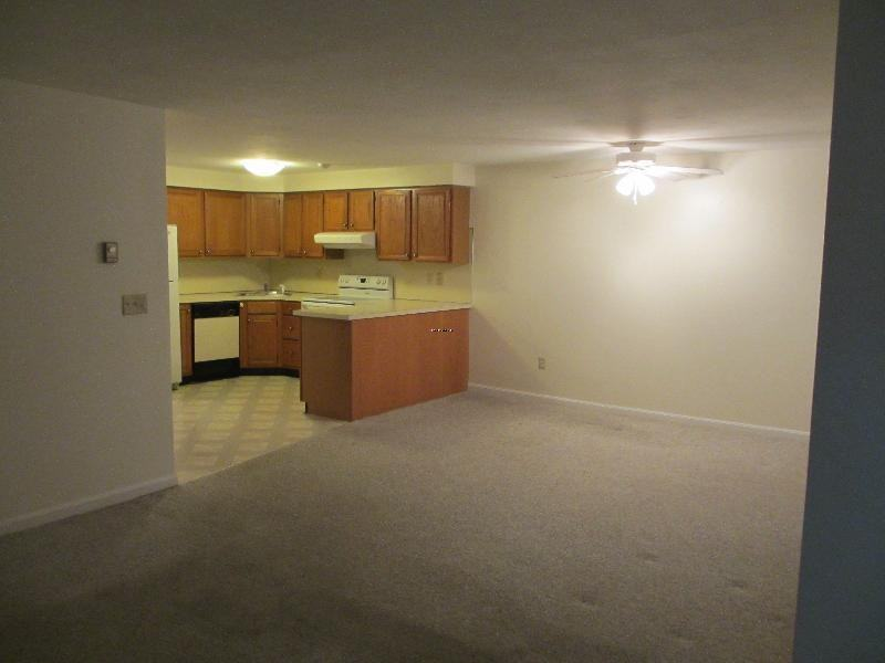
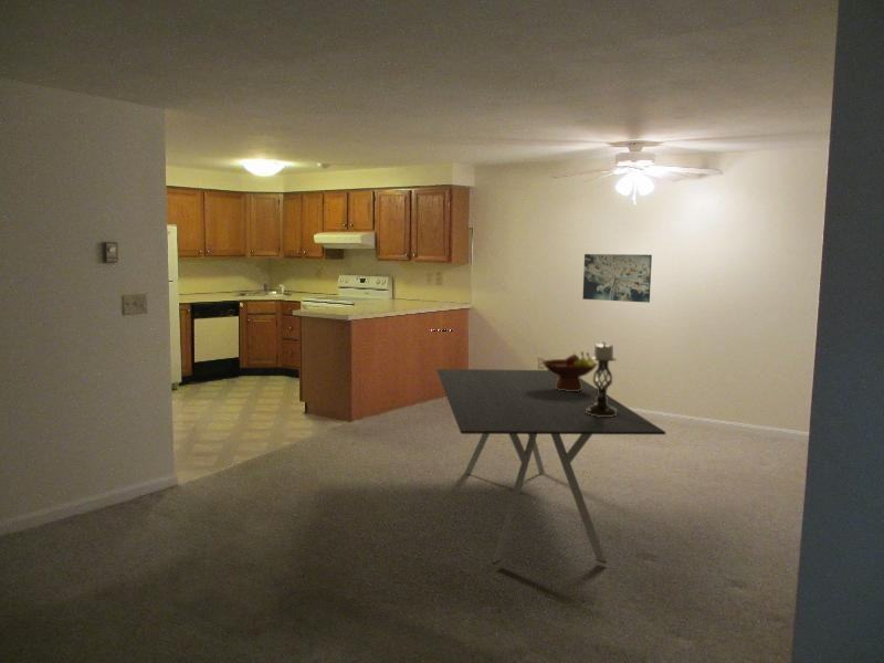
+ fruit bowl (569, 370)
+ candle holder (603, 376)
+ wall art (615, 277)
+ dining table (525, 453)
